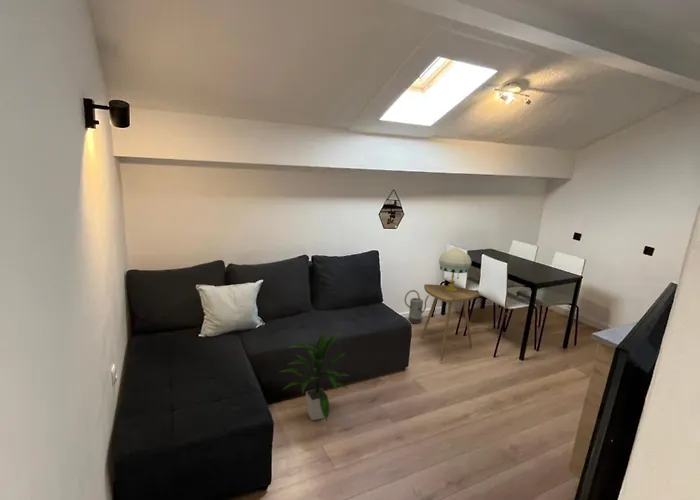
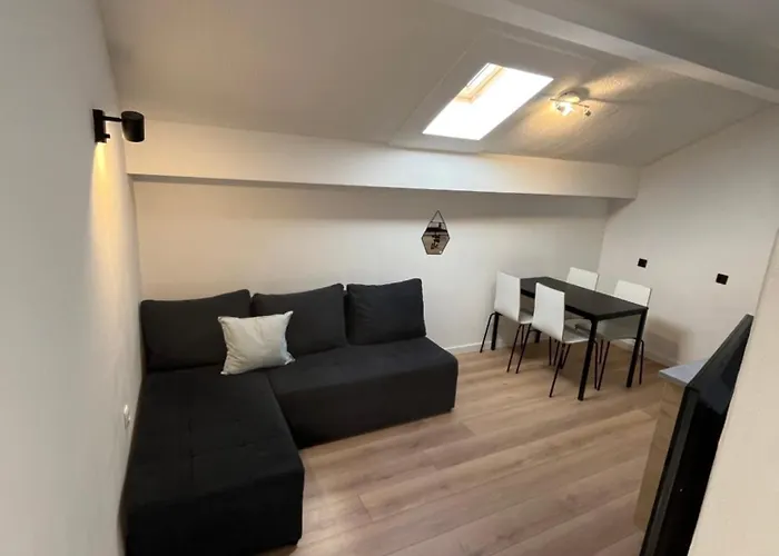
- indoor plant (317, 376)
- watering can (416, 305)
- side table (446, 319)
- table lamp (454, 268)
